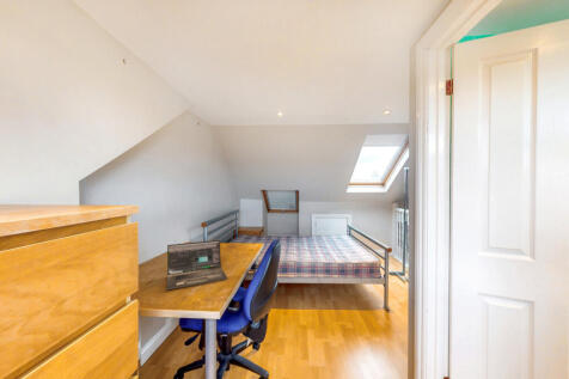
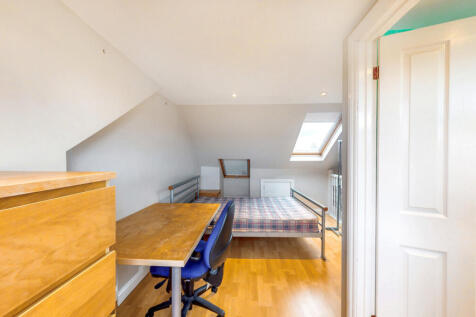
- laptop (196, 261)
